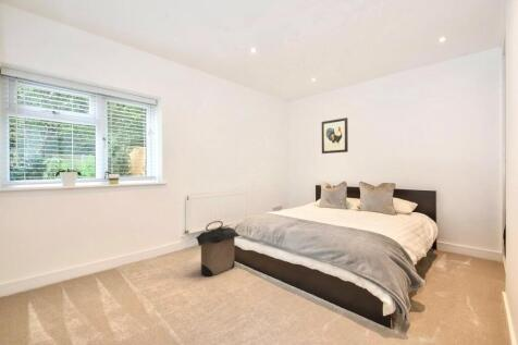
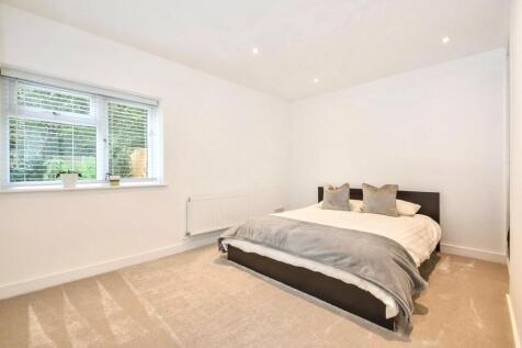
- wall art (334, 136)
- laundry hamper (218, 244)
